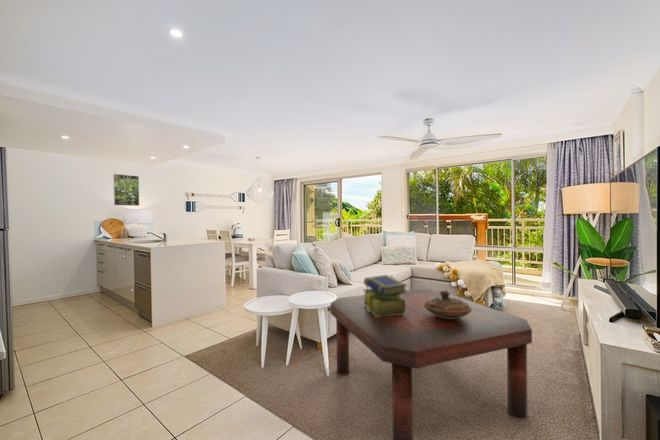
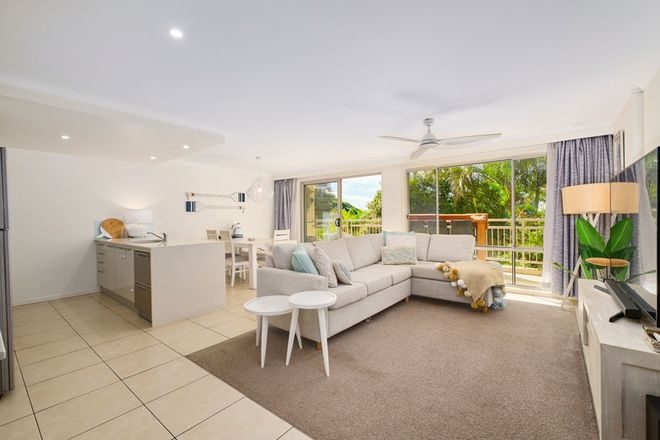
- decorative bowl (446, 303)
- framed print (126, 190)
- stack of books (384, 293)
- coffee table (419, 349)
